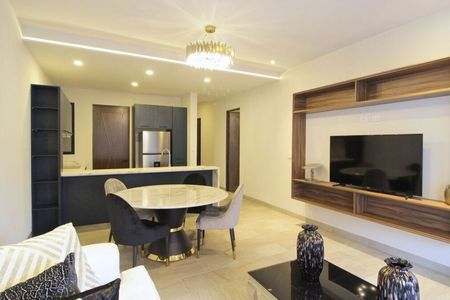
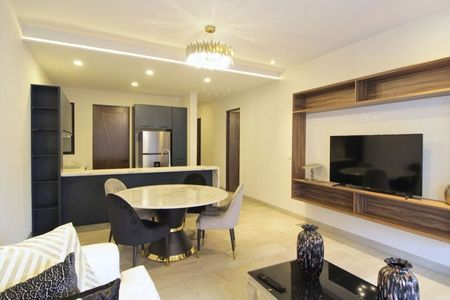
+ remote control (270, 282)
